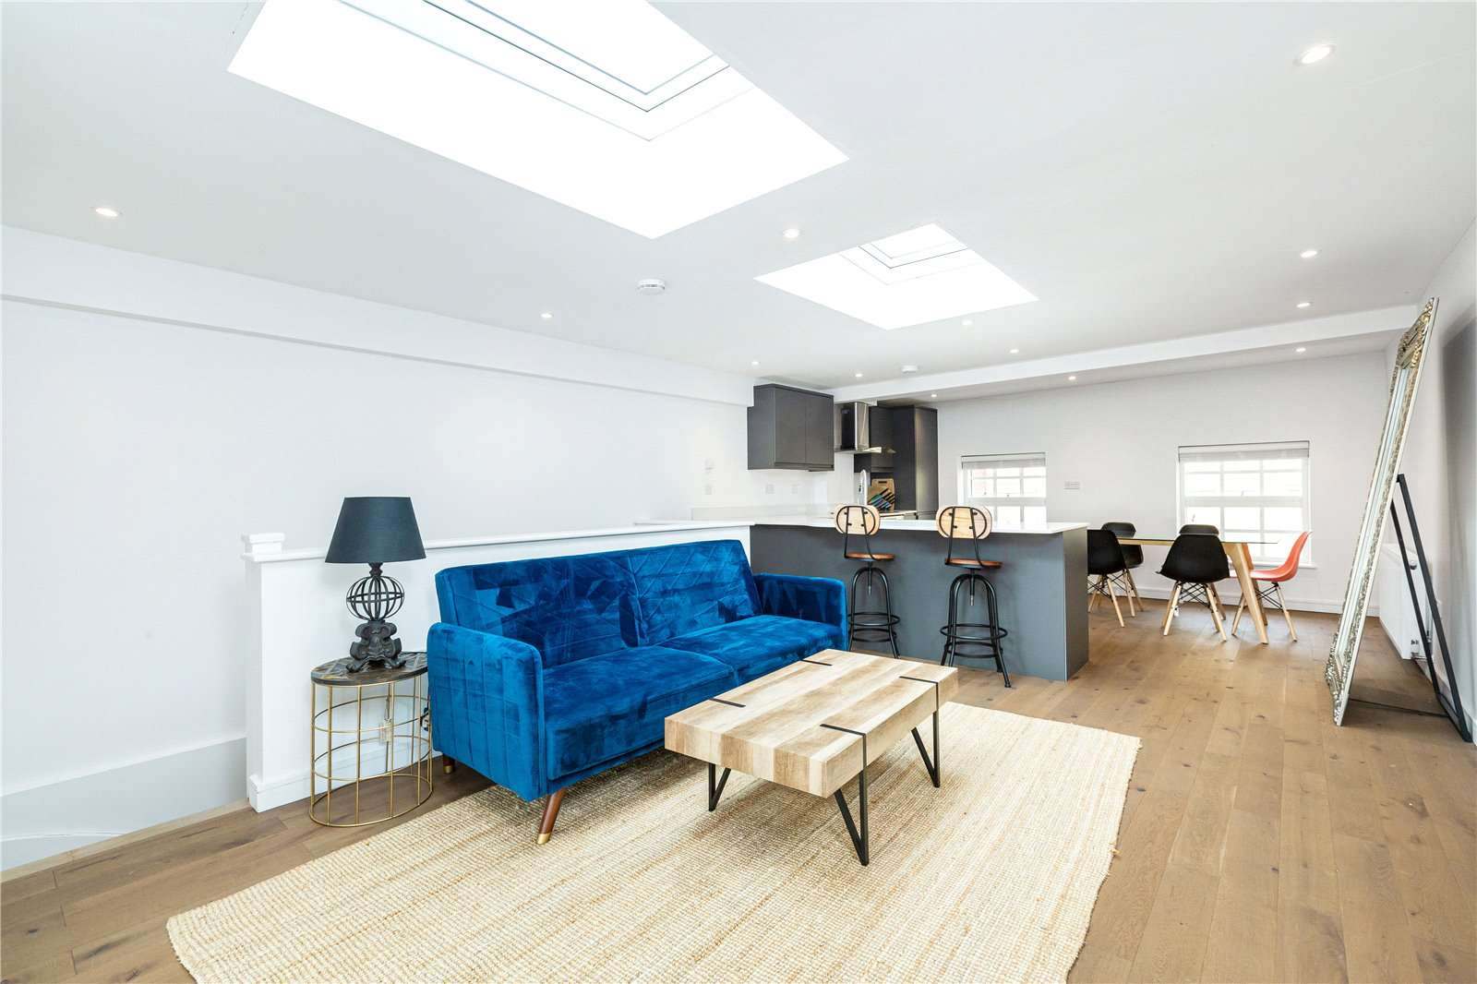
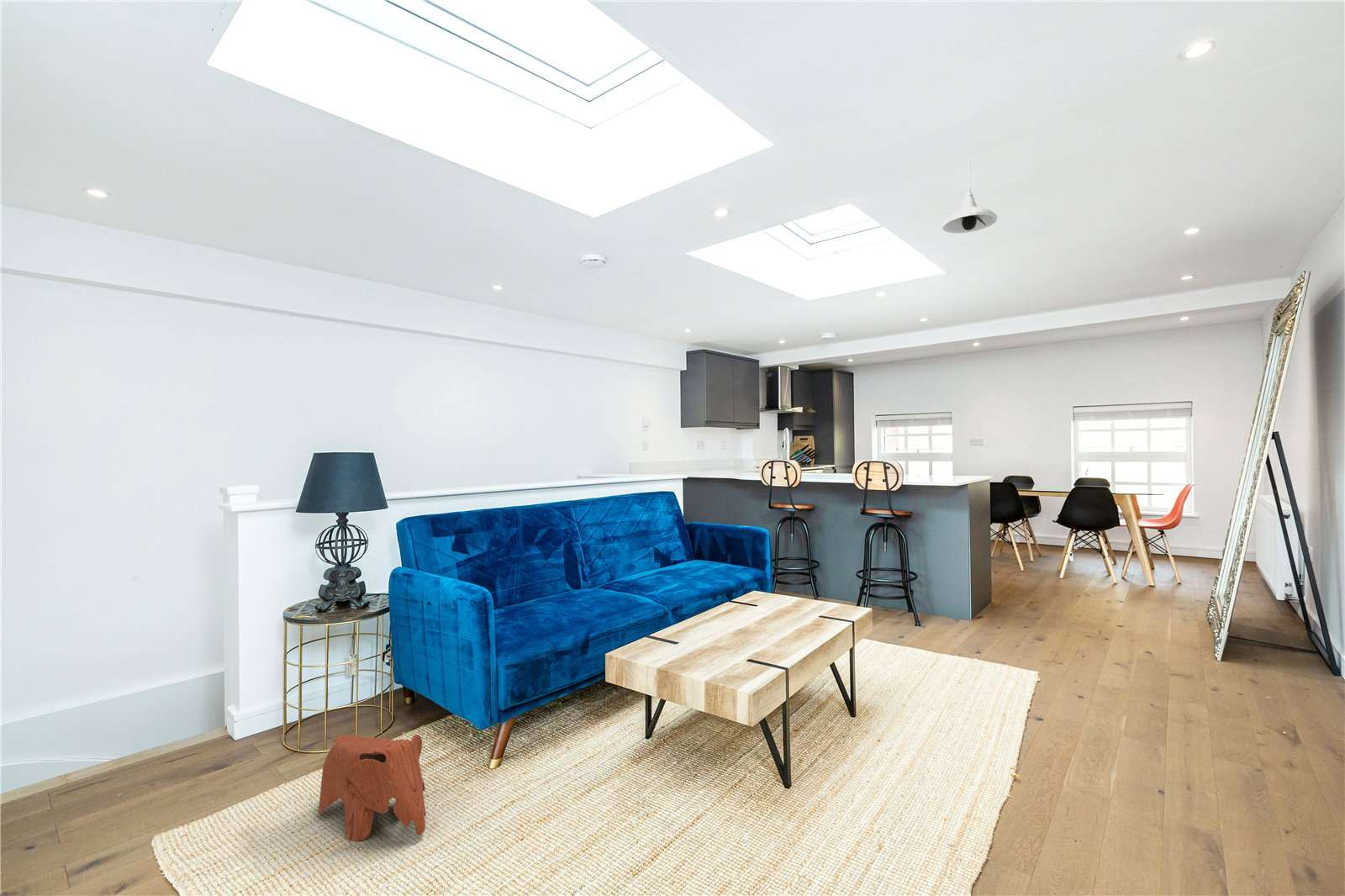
+ pendant light (968, 194)
+ toy elephant (375, 776)
